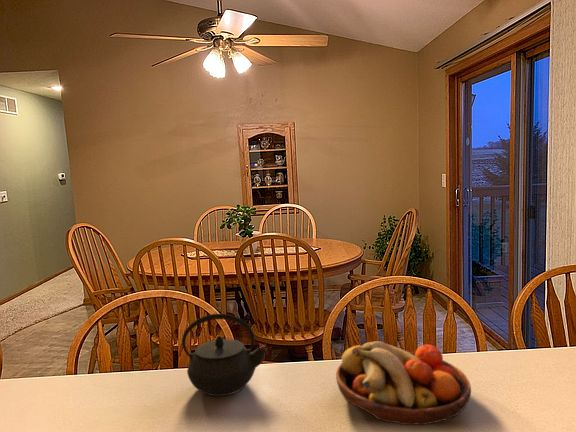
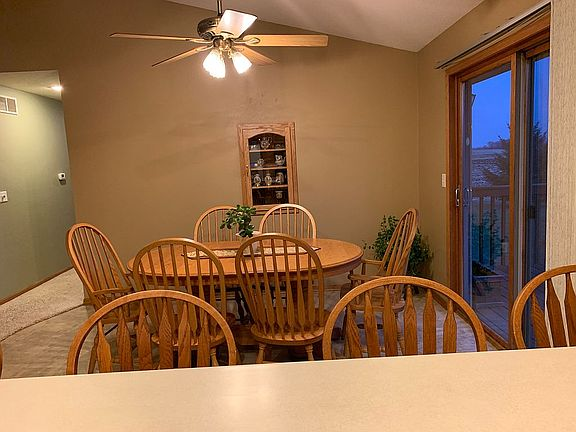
- fruit bowl (400, 371)
- kettle (225, 350)
